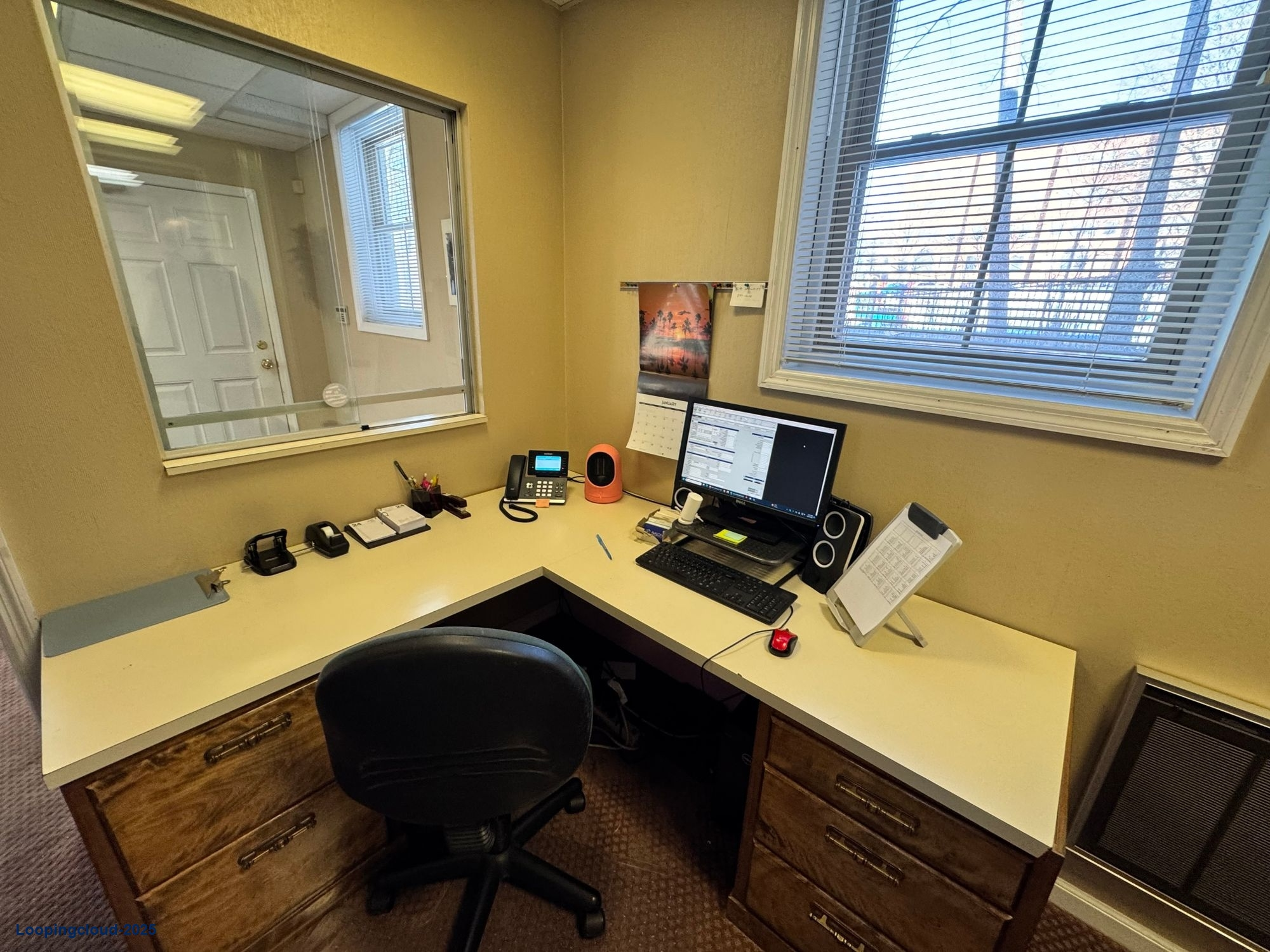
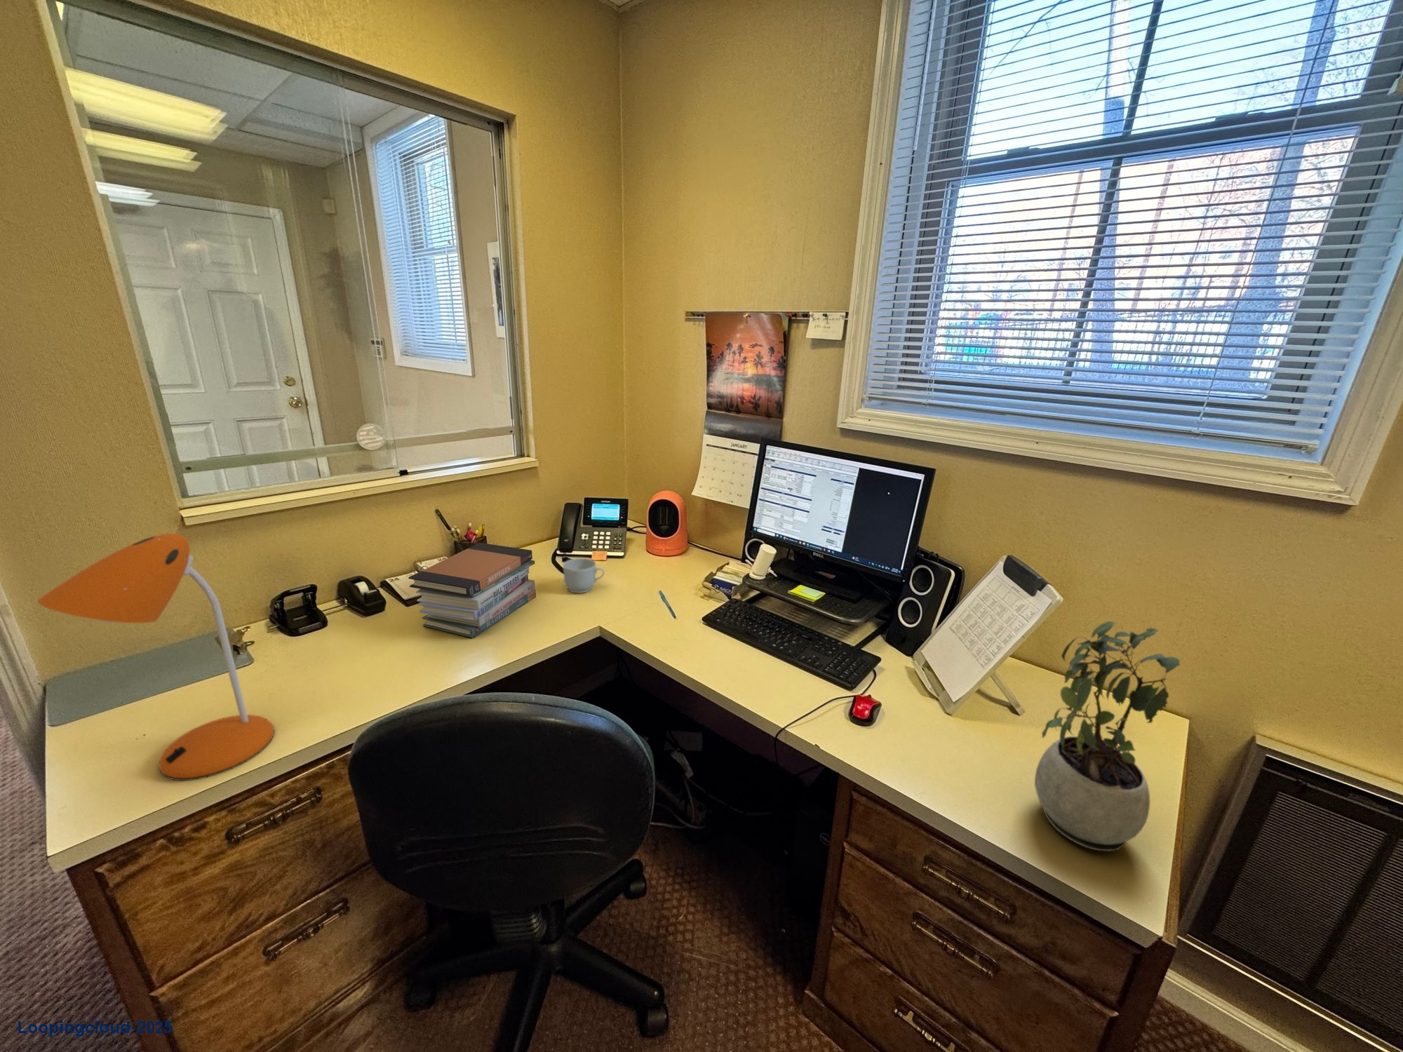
+ potted plant (1095, 738)
+ book stack (477, 587)
+ mug (583, 577)
+ desk lamp (154, 621)
